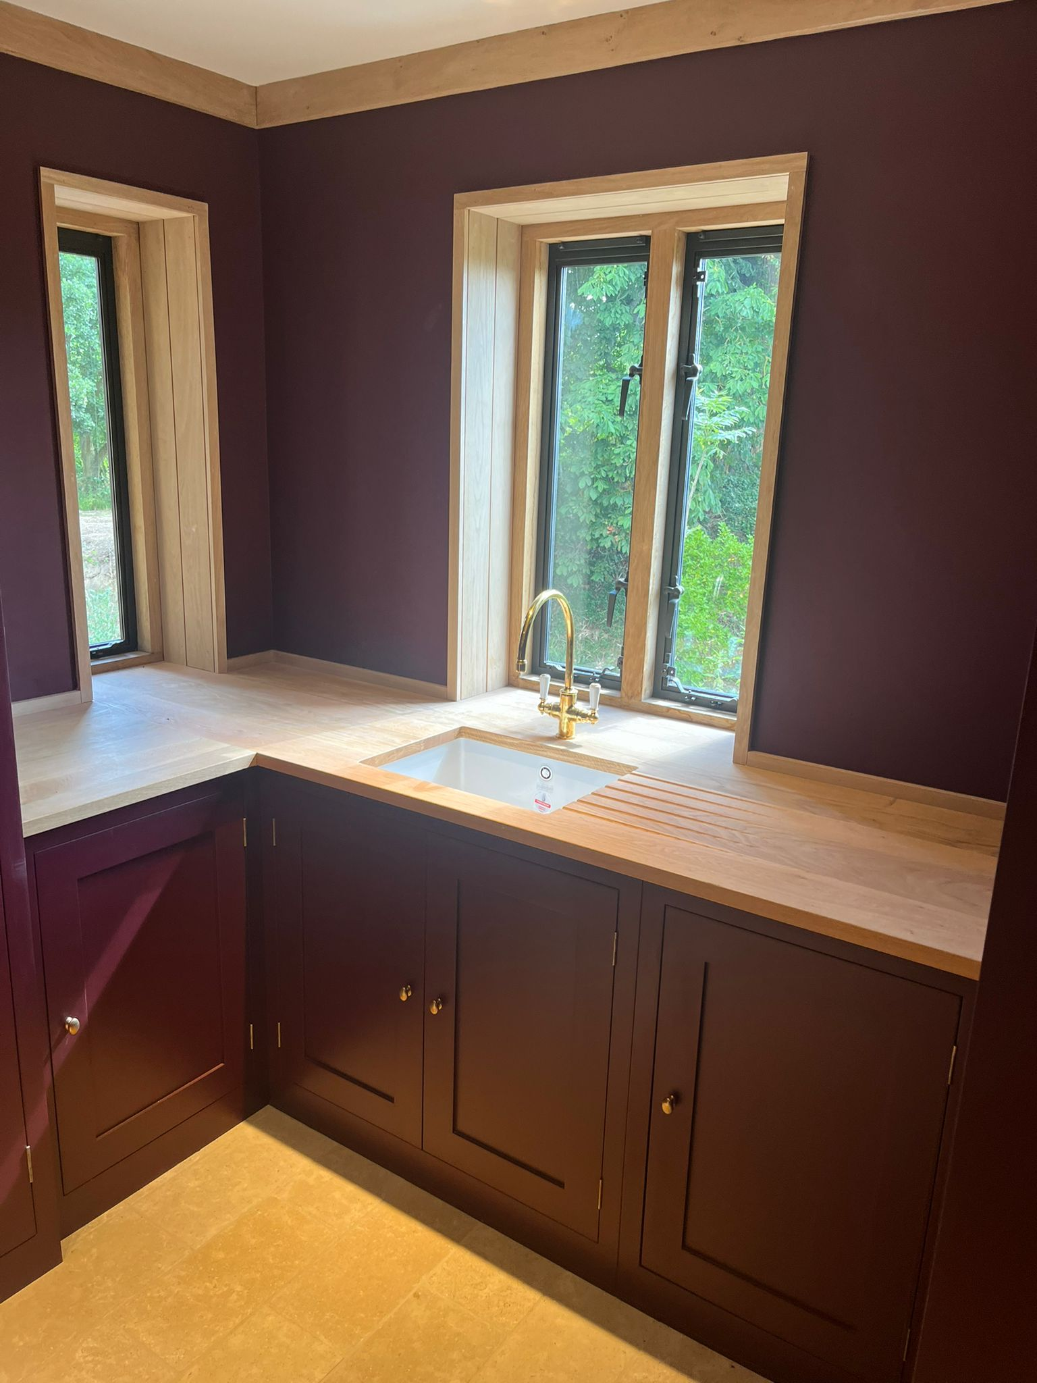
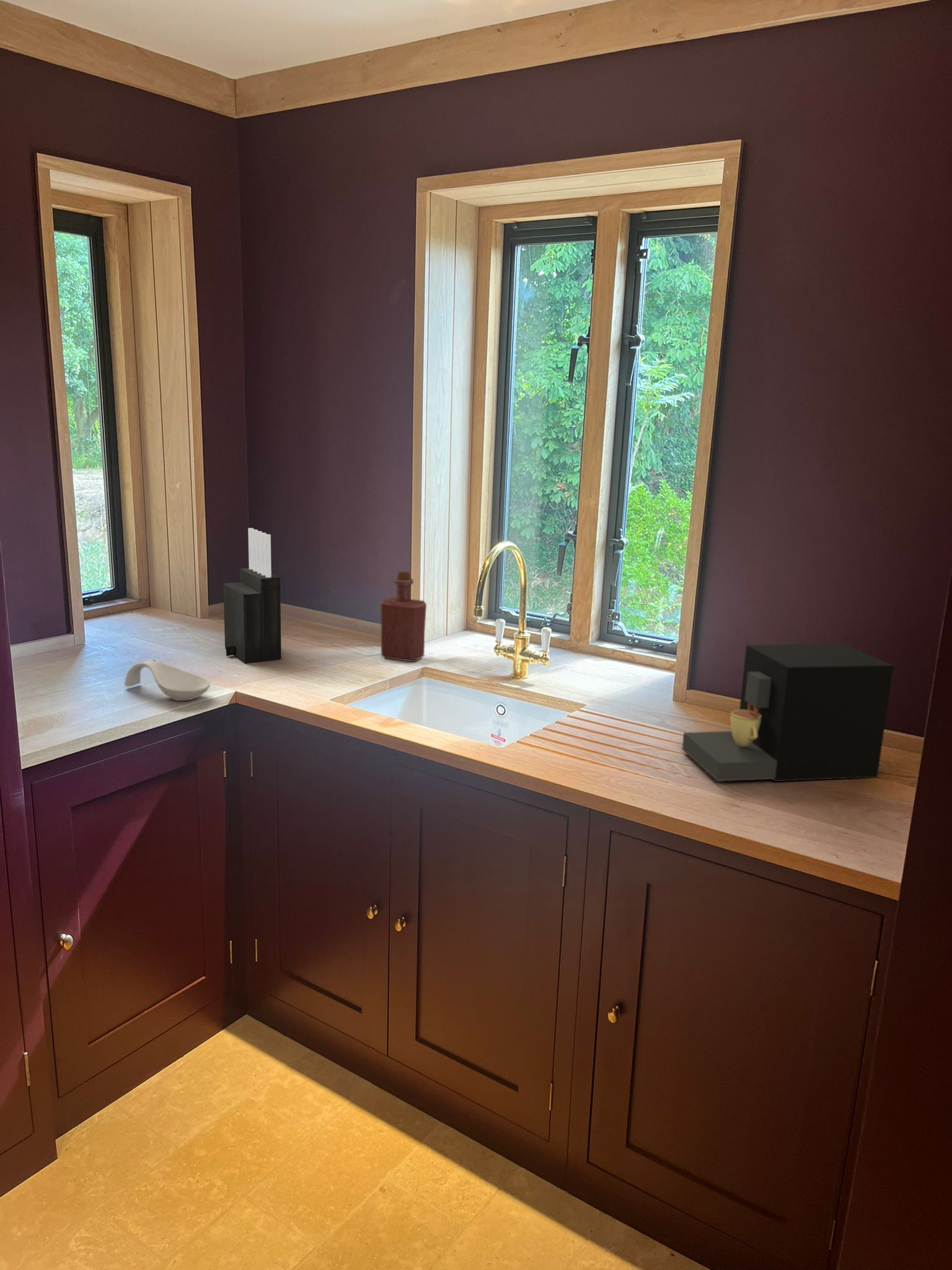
+ knife block (247, 593)
+ bottle (403, 615)
+ coffee maker (783, 710)
+ spoon rest (165, 679)
